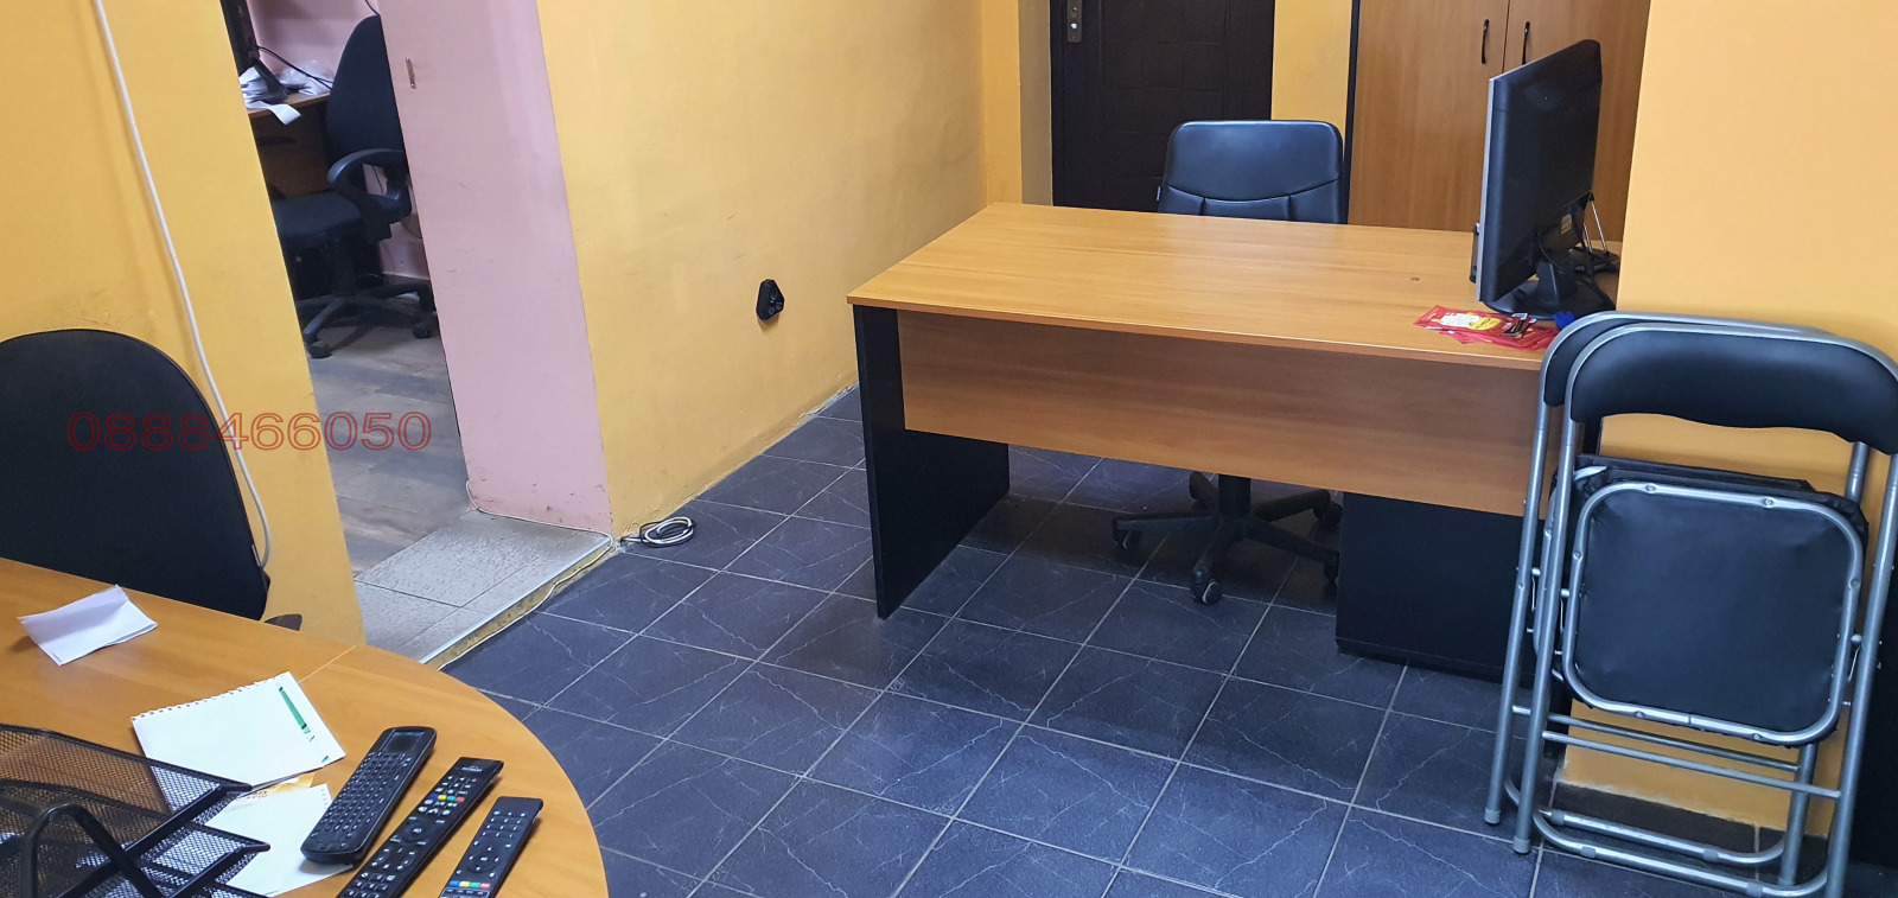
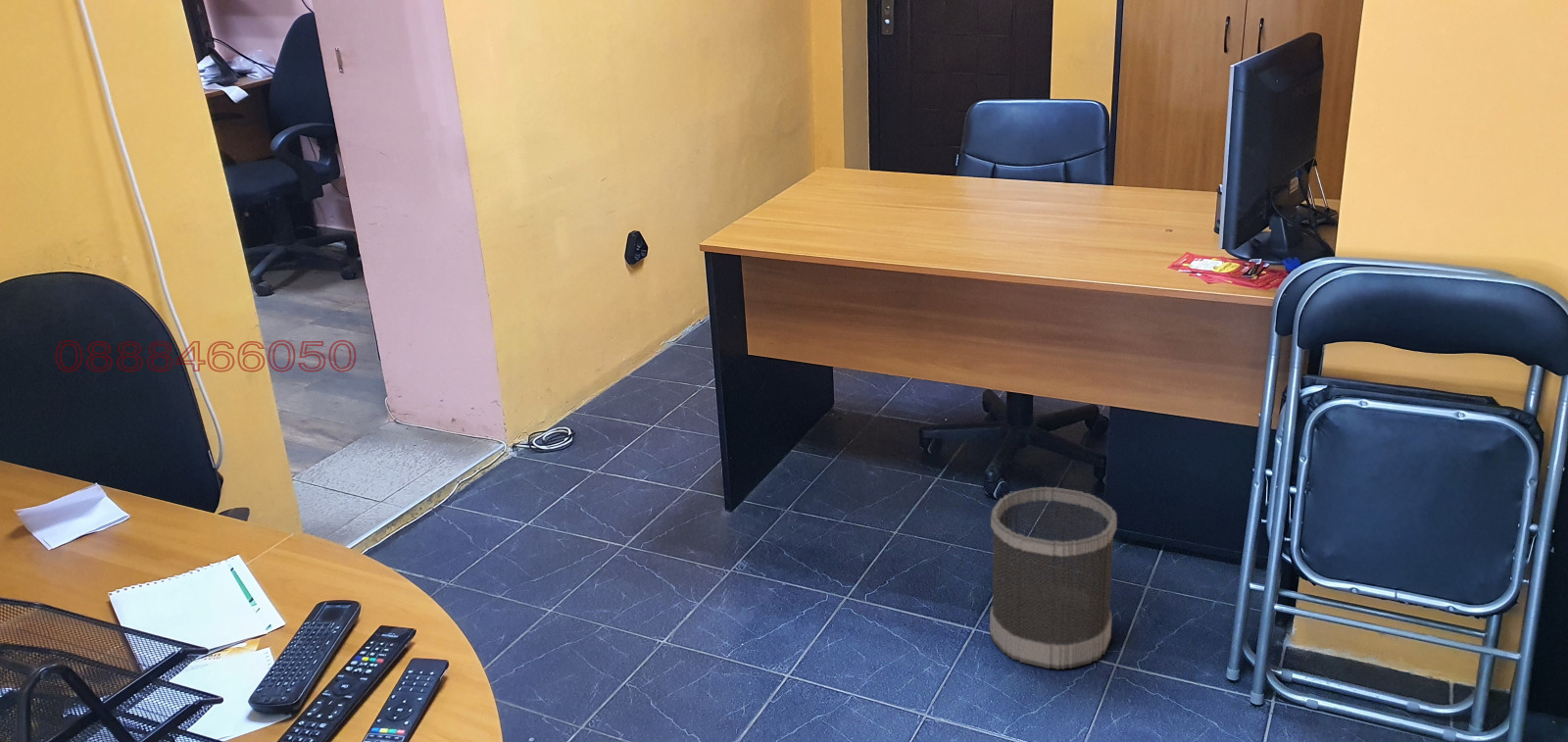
+ wastebasket (1052, 575)
